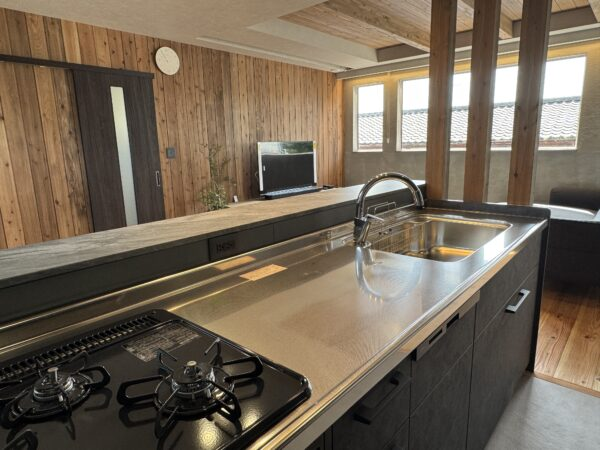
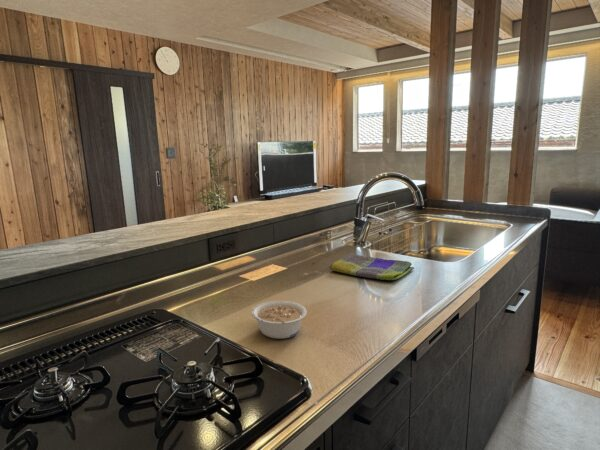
+ legume (280, 319)
+ dish towel (370, 266)
